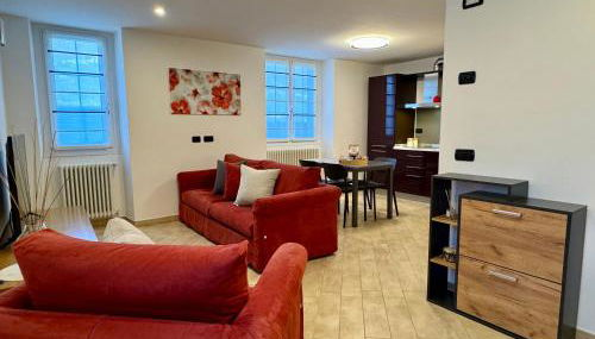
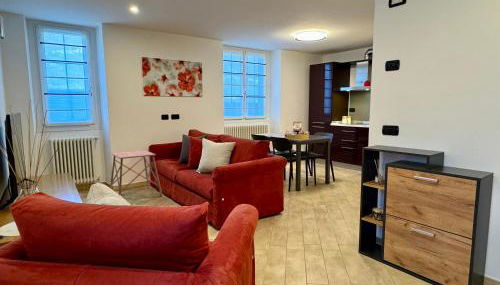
+ side table (136, 173)
